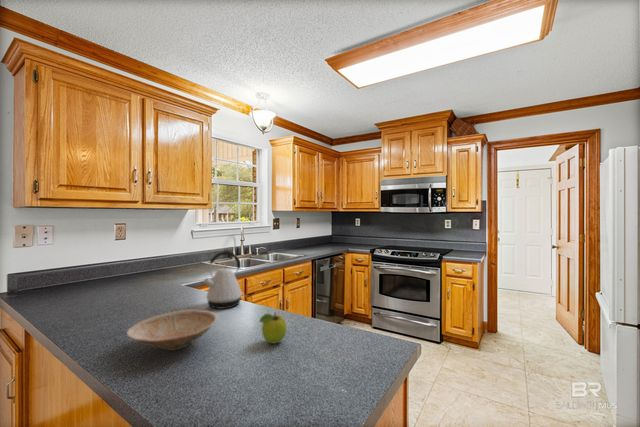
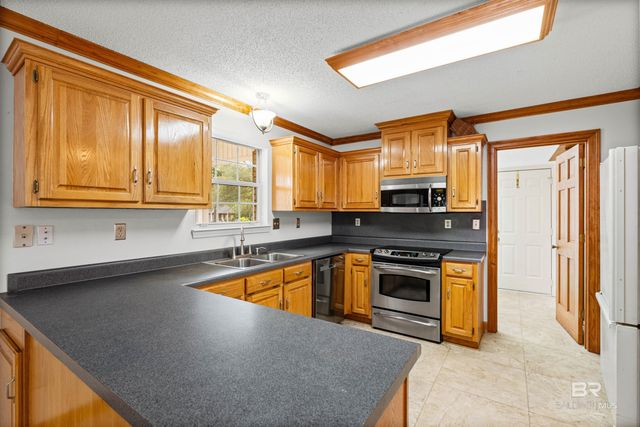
- fruit (272, 327)
- kettle (223, 278)
- bowl (175, 334)
